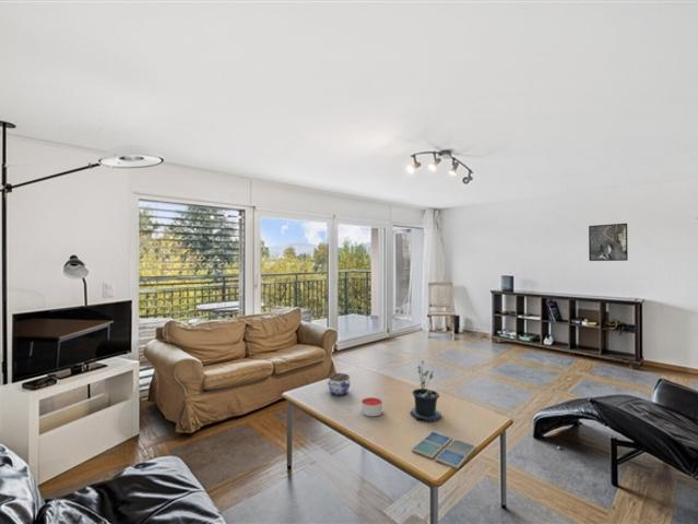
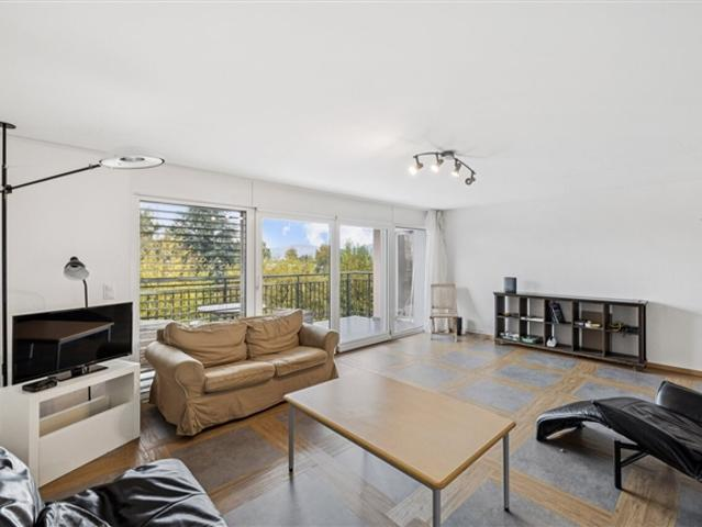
- potted plant (426, 389)
- candle (371, 406)
- drink coaster (442, 448)
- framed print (607, 242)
- jar (339, 383)
